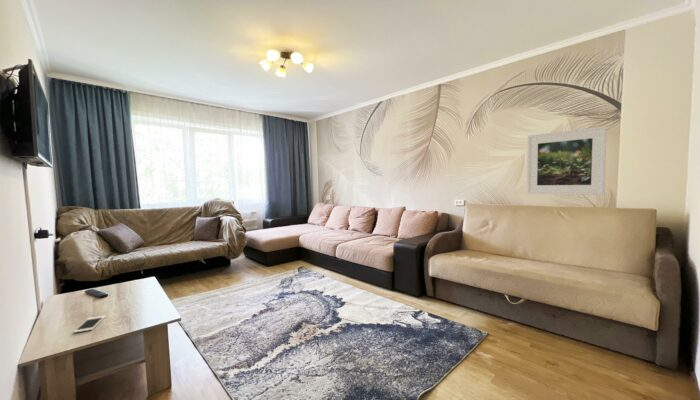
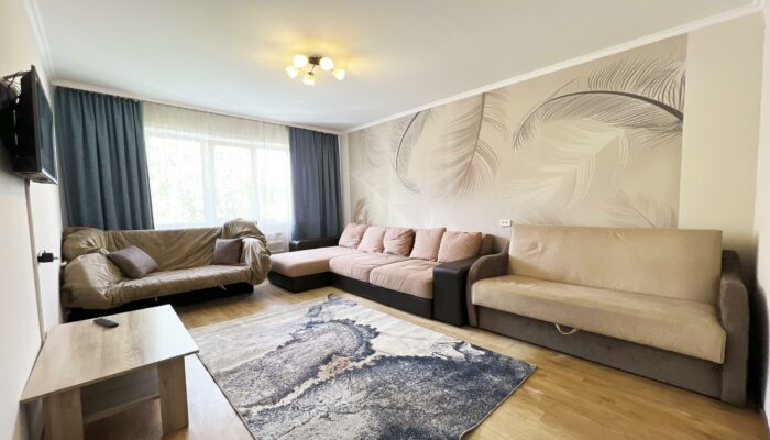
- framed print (563, 163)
- cell phone (90, 323)
